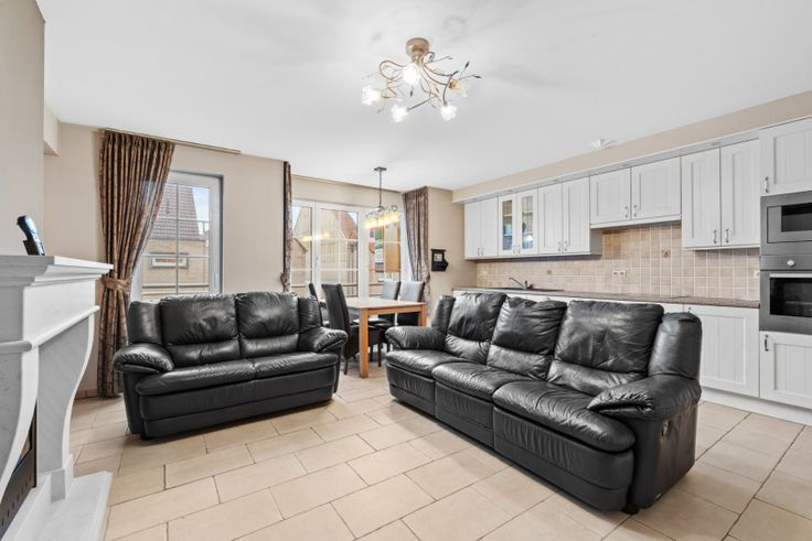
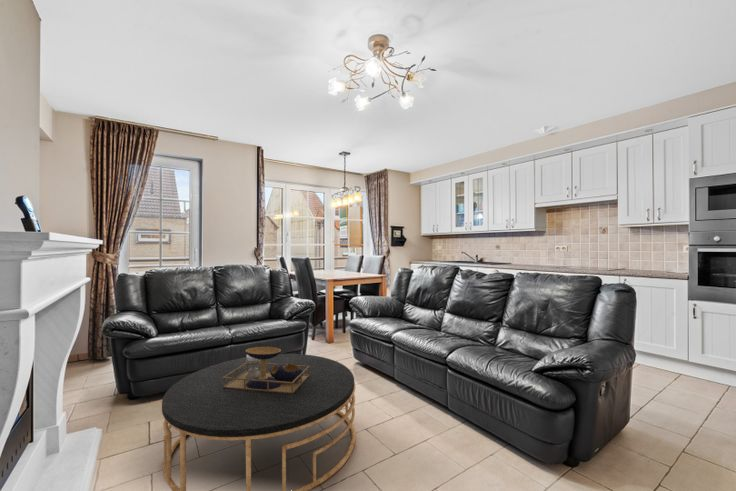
+ coffee table (266, 394)
